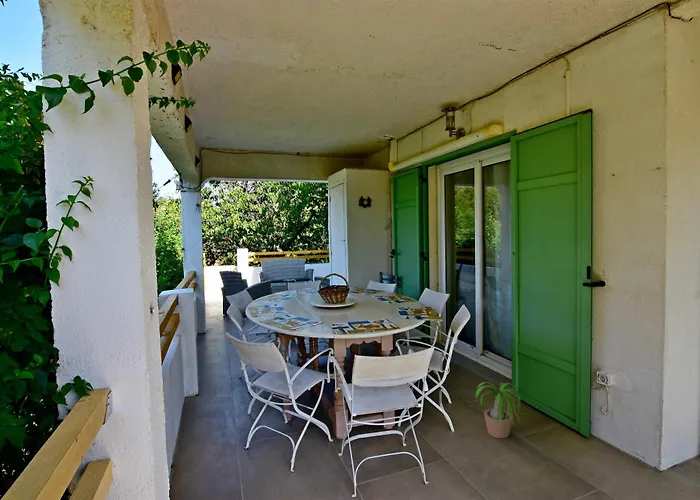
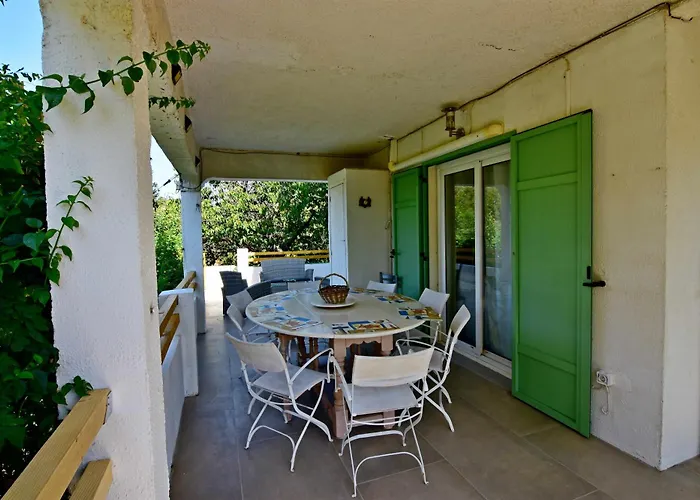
- potted plant (503, 409)
